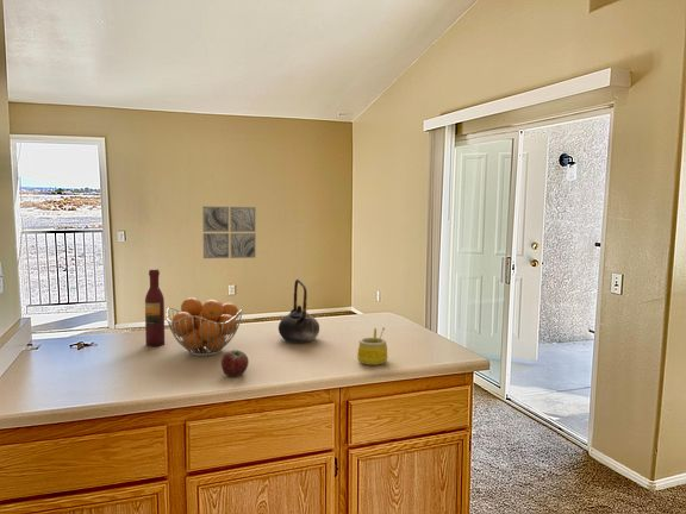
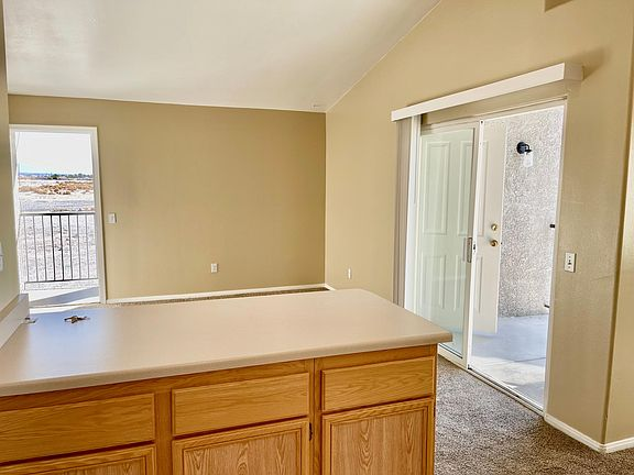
- wall art (230, 231)
- fruit basket (205, 325)
- teapot (301, 311)
- mug (374, 345)
- wine bottle (154, 306)
- apple (235, 363)
